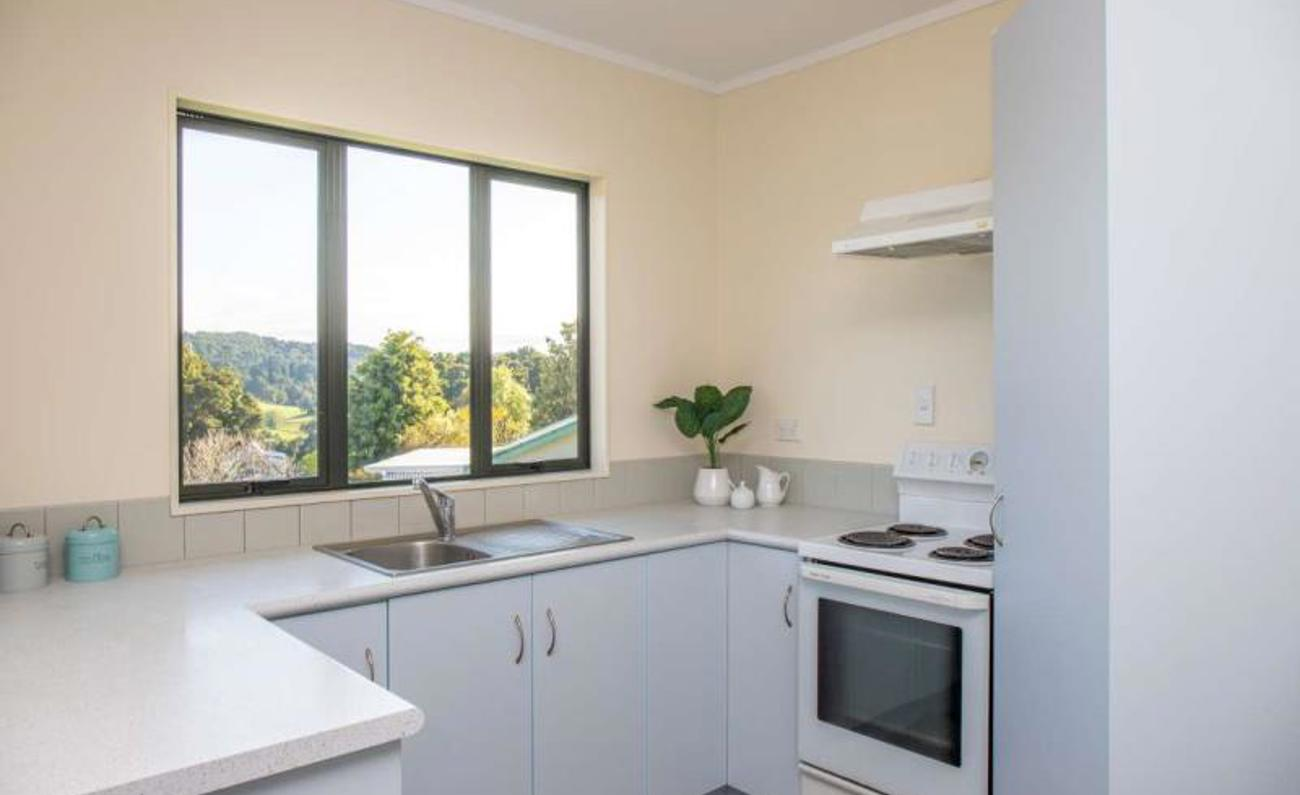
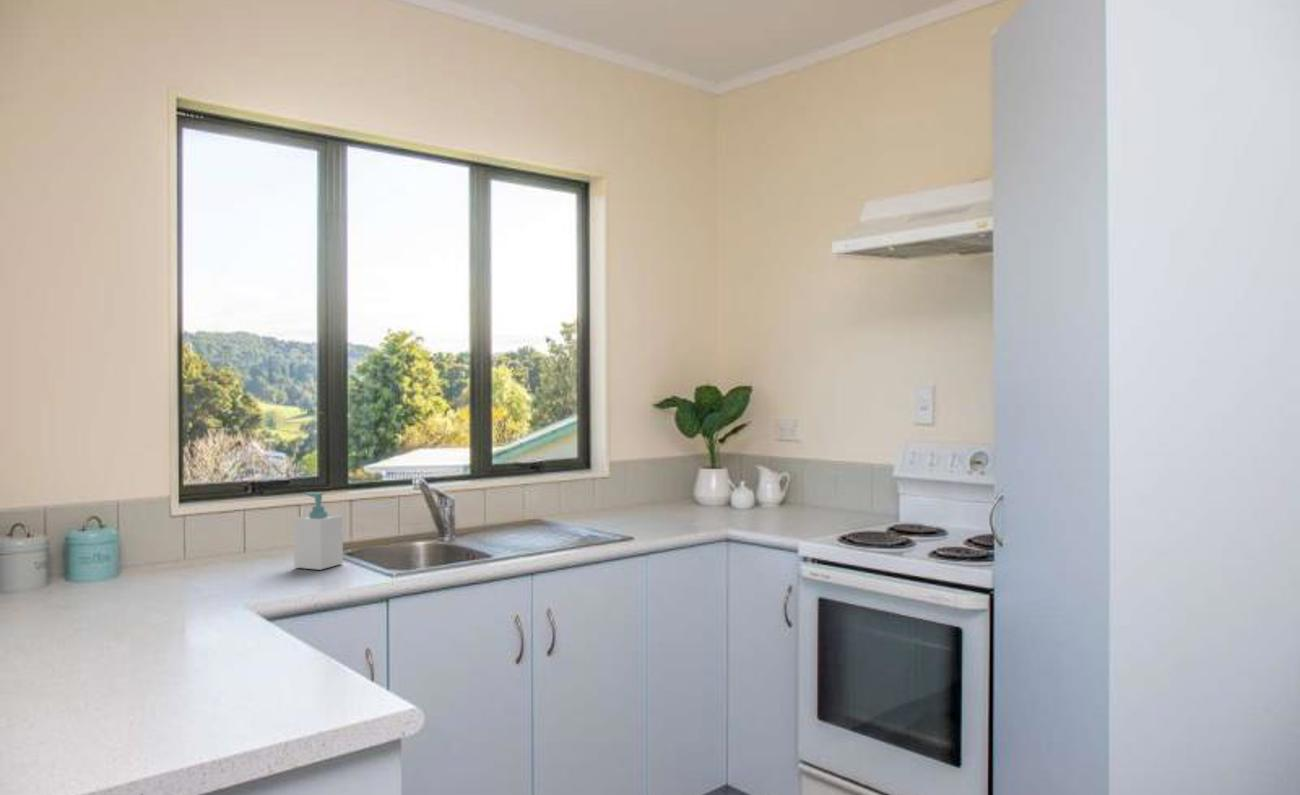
+ soap bottle (318, 529)
